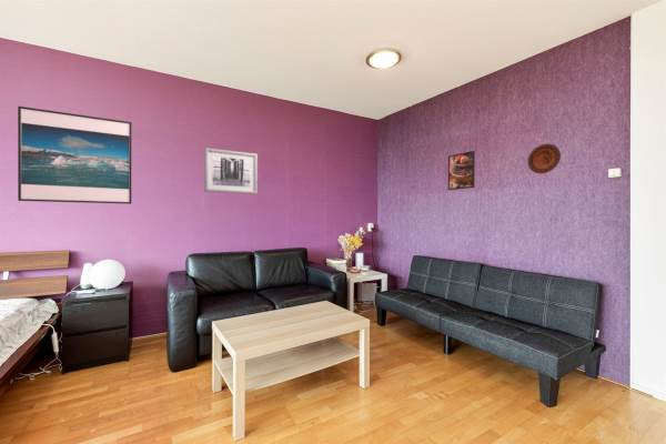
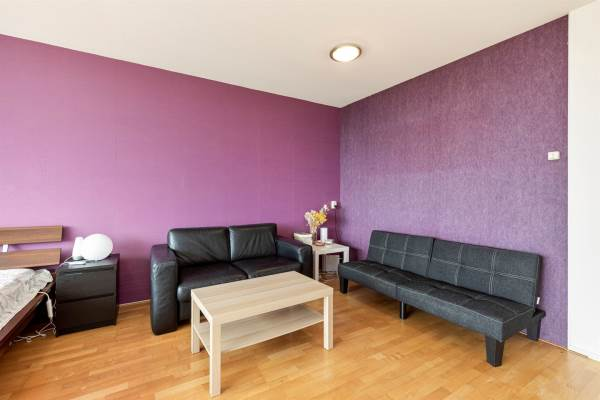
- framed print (79, 159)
- wall art (232, 172)
- decorative plate (543, 159)
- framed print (461, 171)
